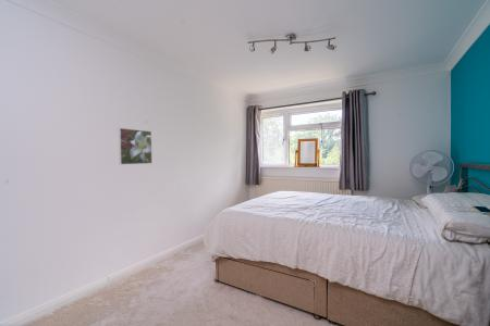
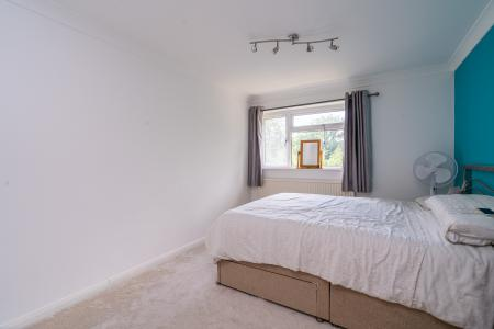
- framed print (136, 147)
